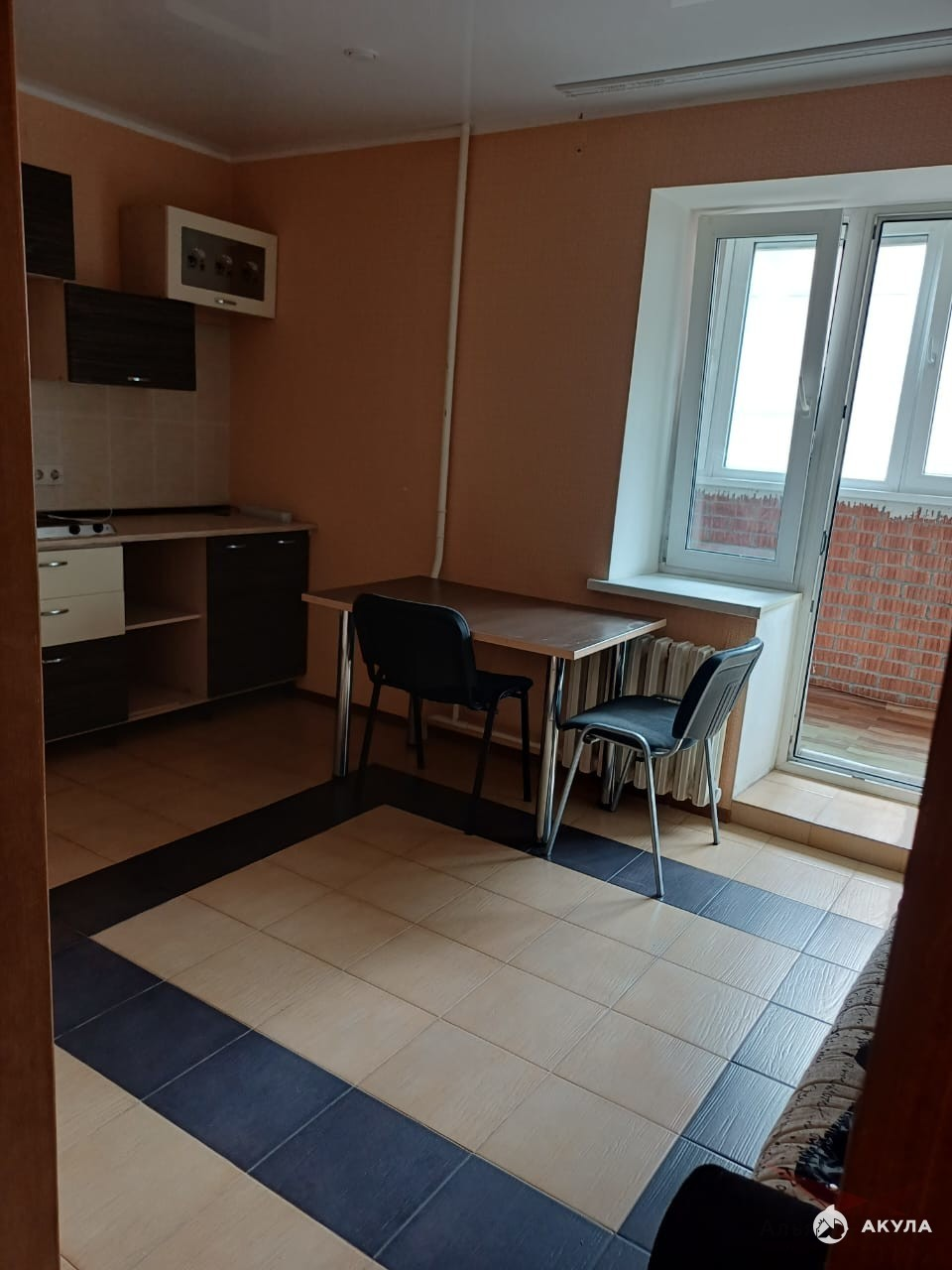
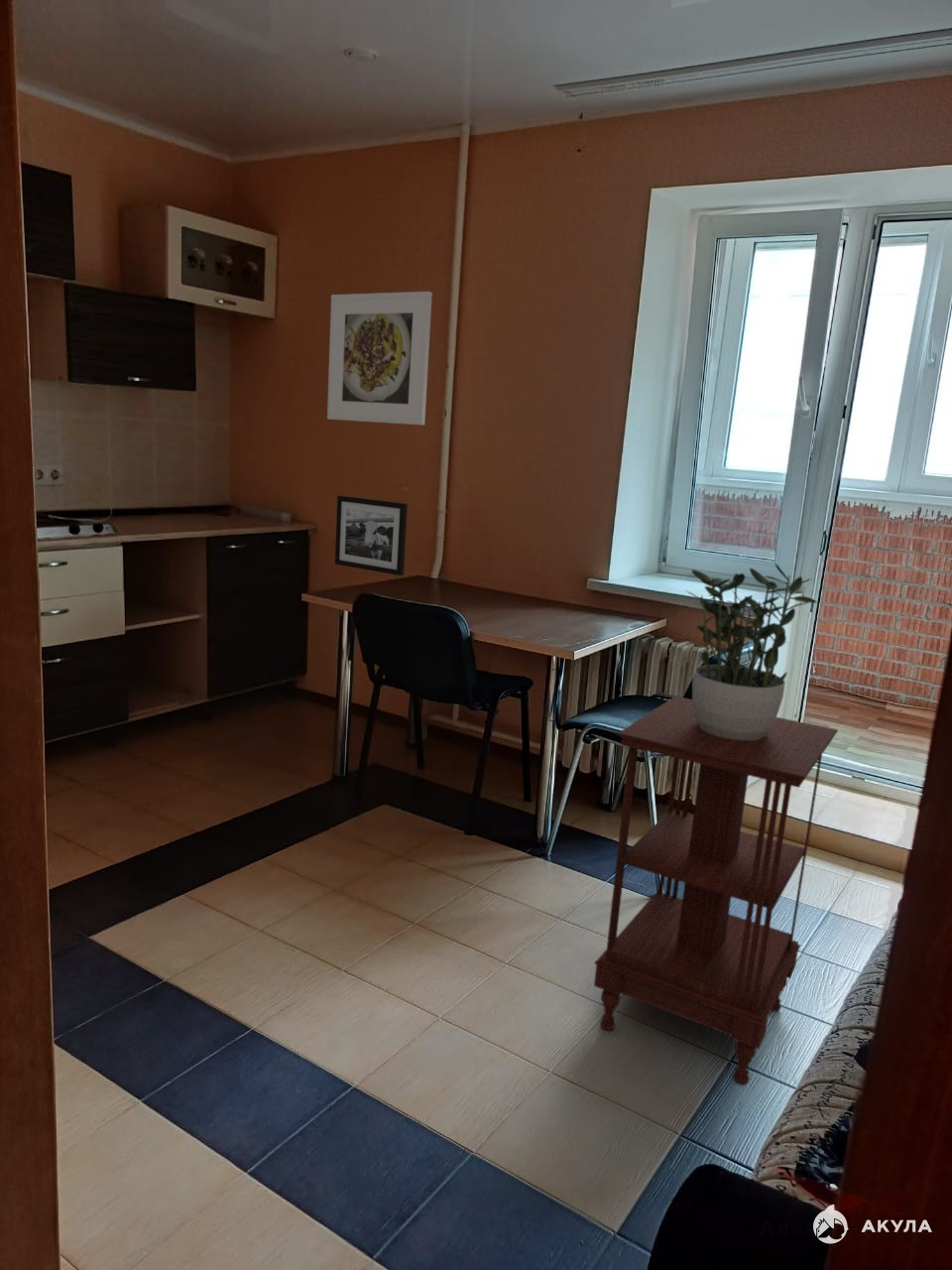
+ picture frame (370, 535)
+ potted plant (744, 646)
+ side table (711, 879)
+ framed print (377, 358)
